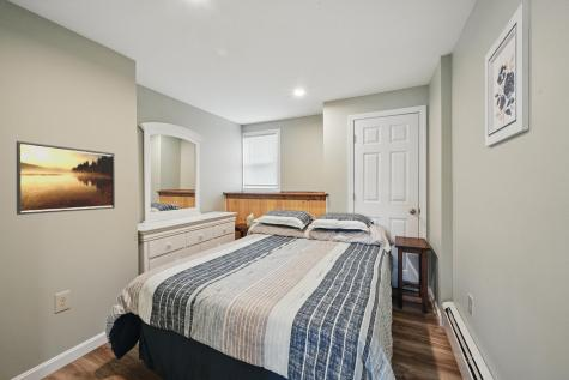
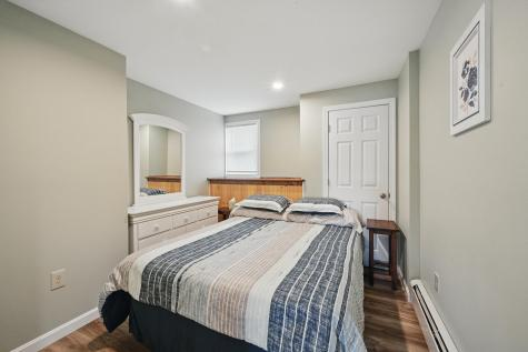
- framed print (72, 179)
